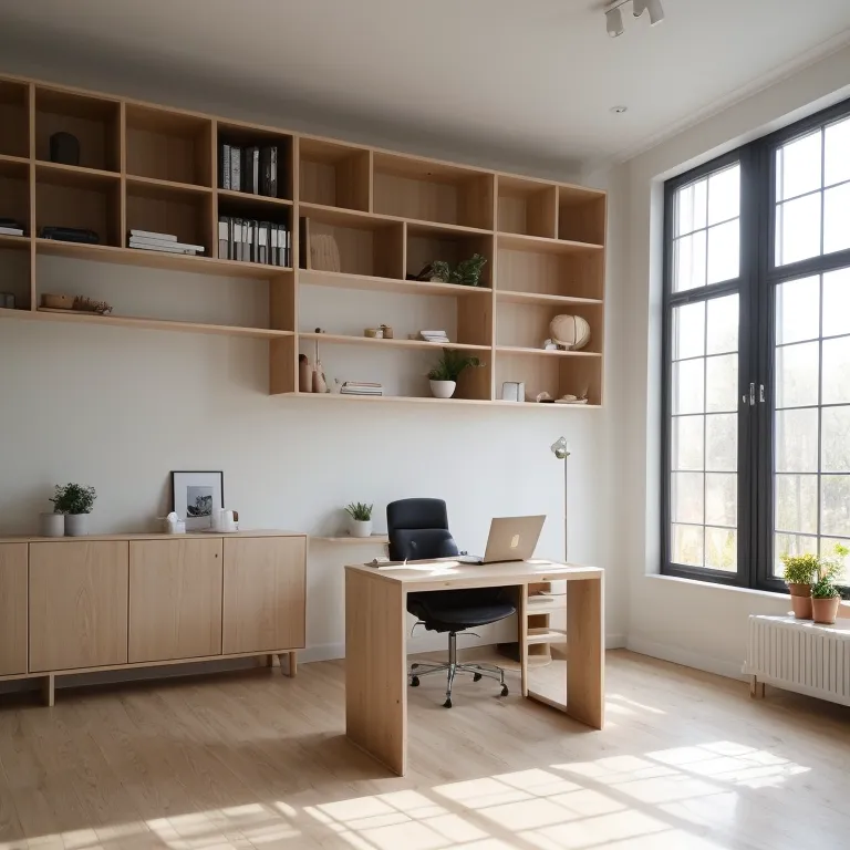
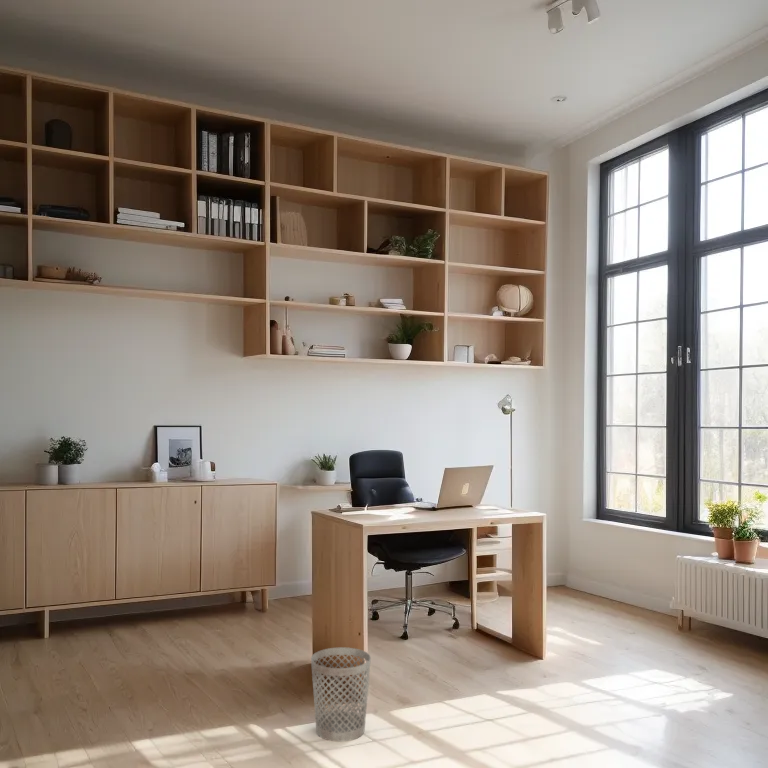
+ wastebasket (341, 694)
